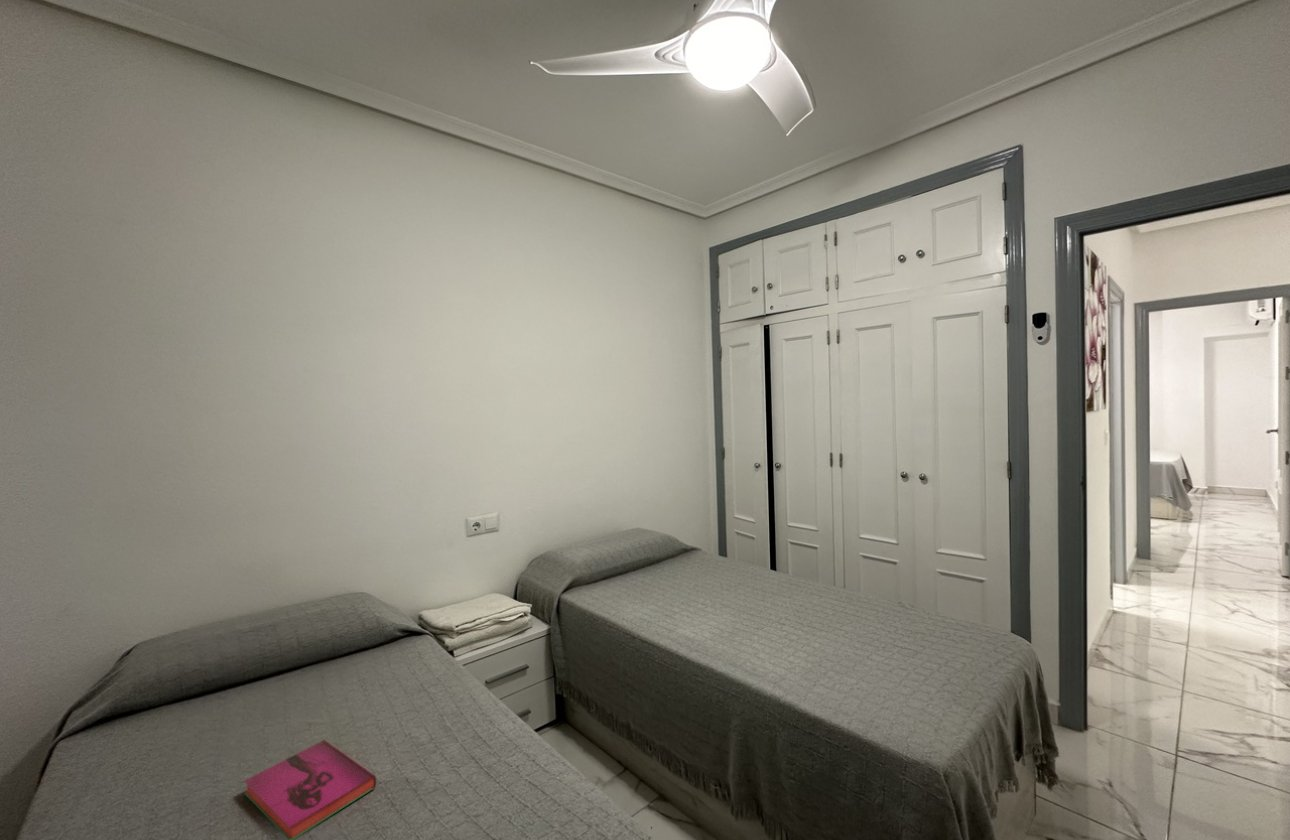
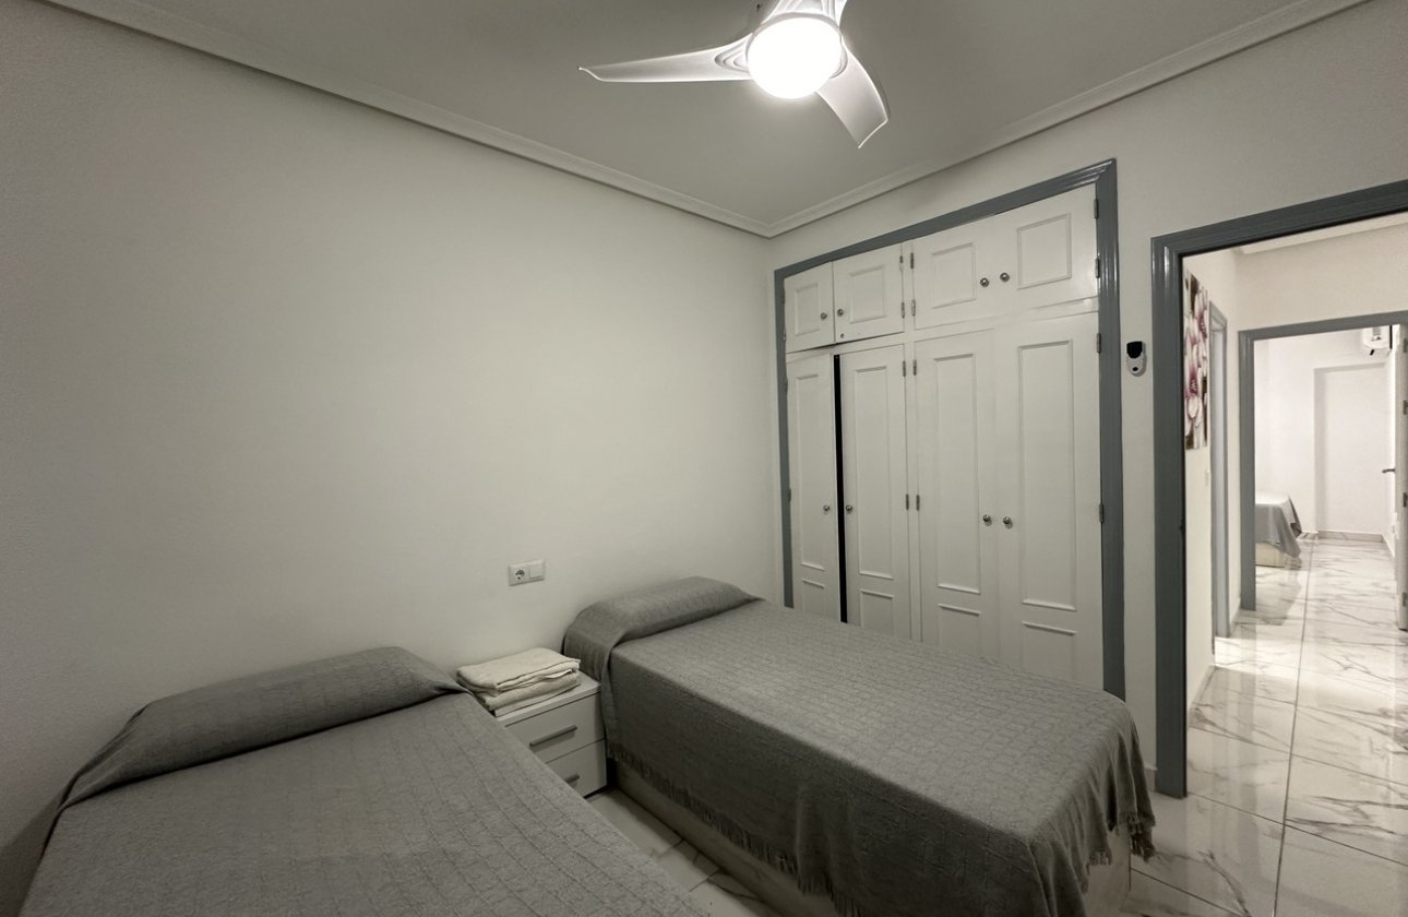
- hardback book (310, 783)
